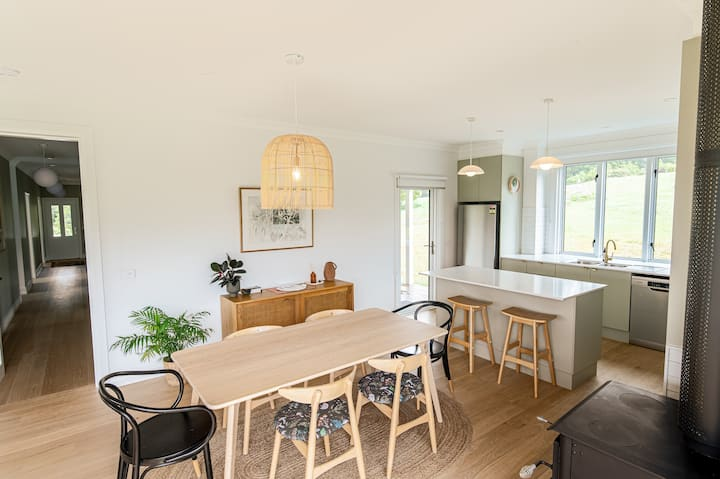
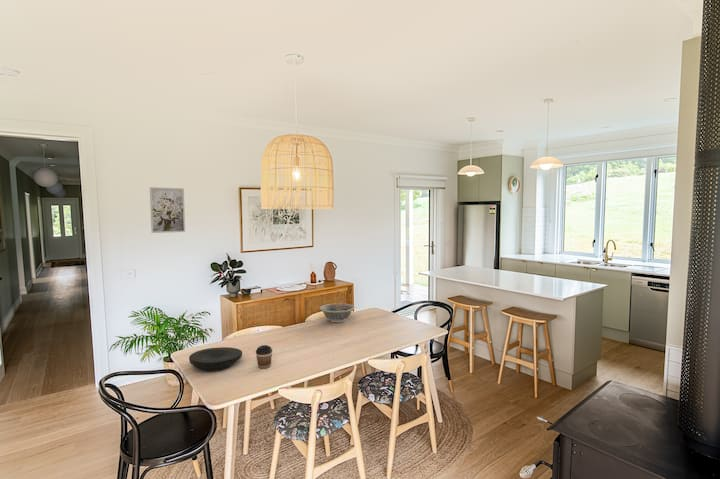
+ coffee cup (264, 355)
+ plate (216, 359)
+ decorative bowl (337, 313)
+ wall art (167, 210)
